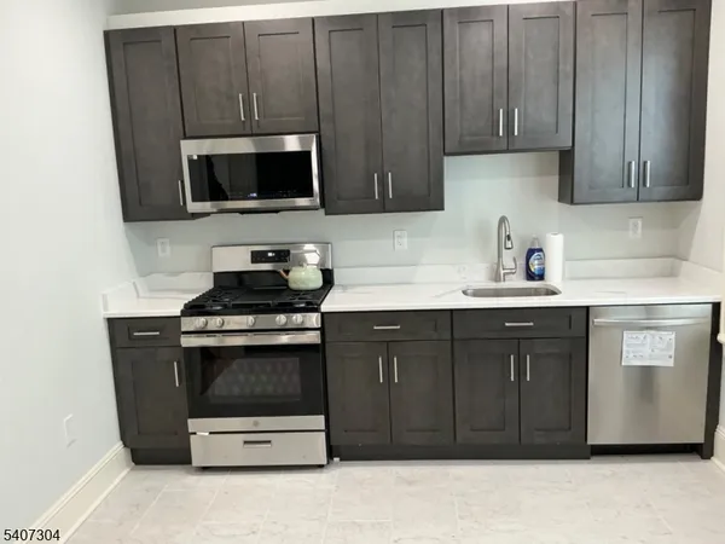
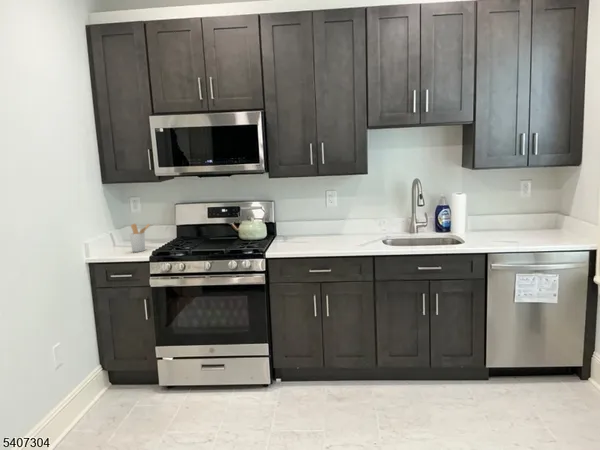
+ utensil holder (141, 237)
